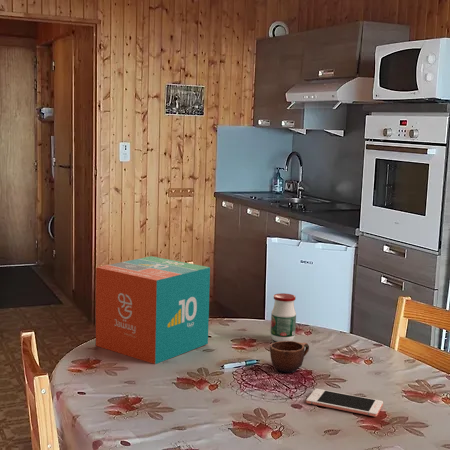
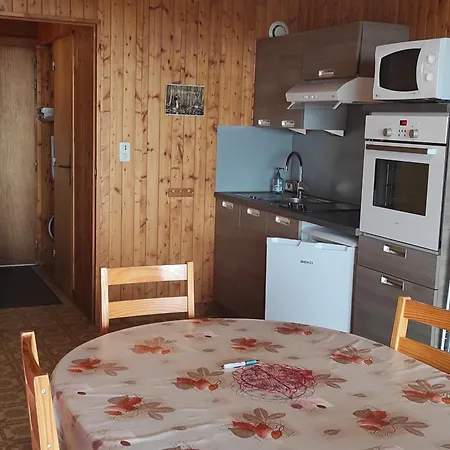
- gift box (153, 306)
- cell phone (344, 402)
- mug (288, 355)
- jar (283, 318)
